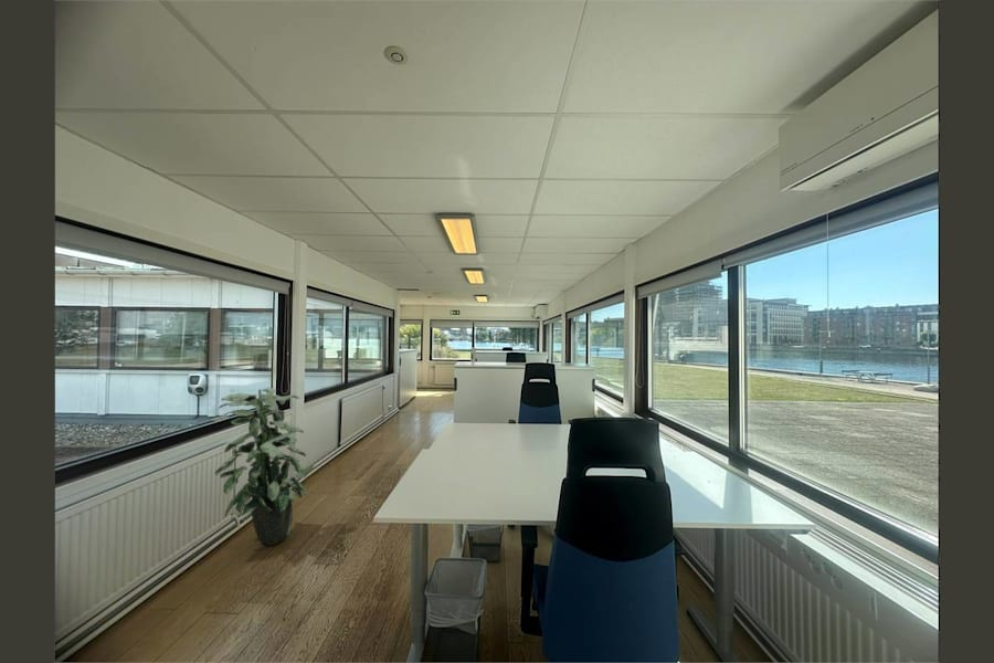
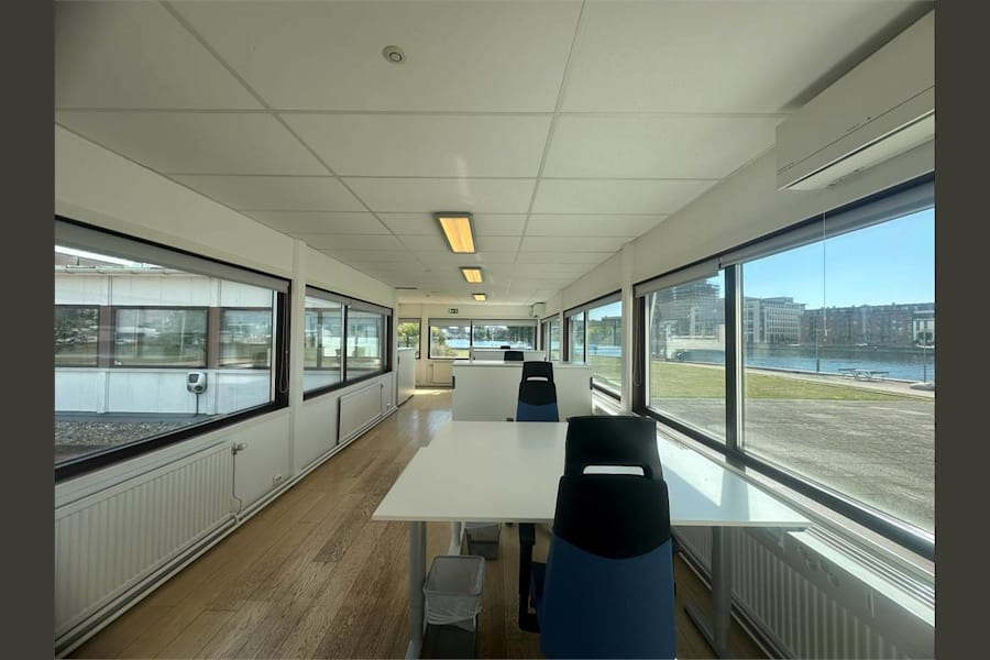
- indoor plant (265, 464)
